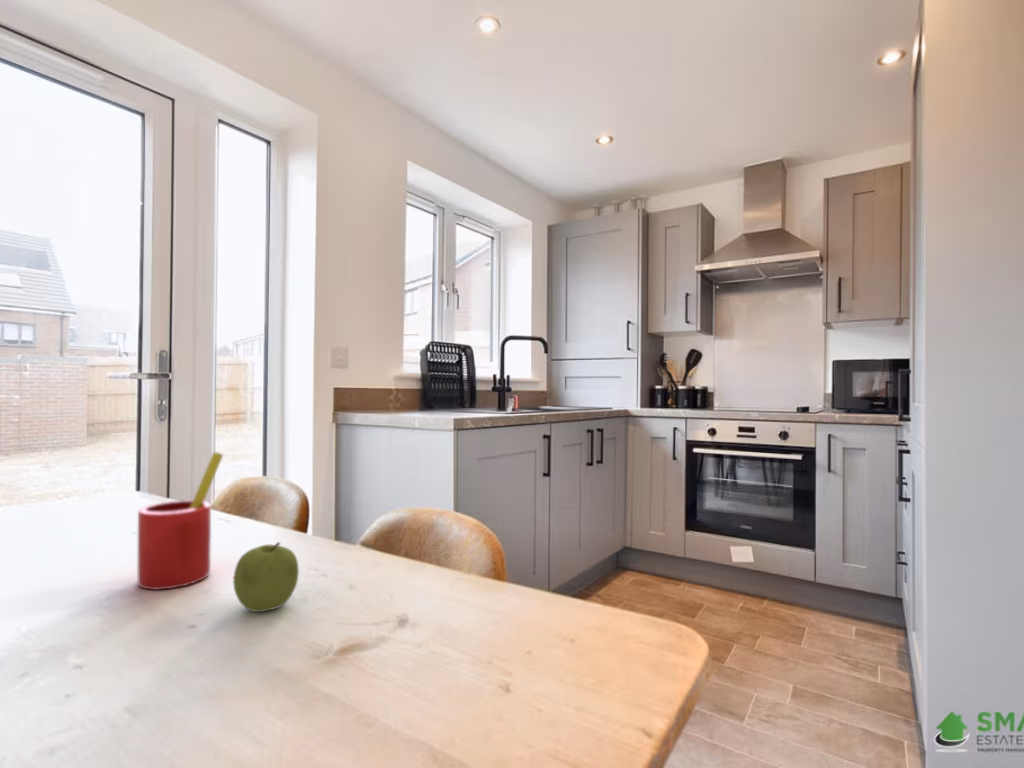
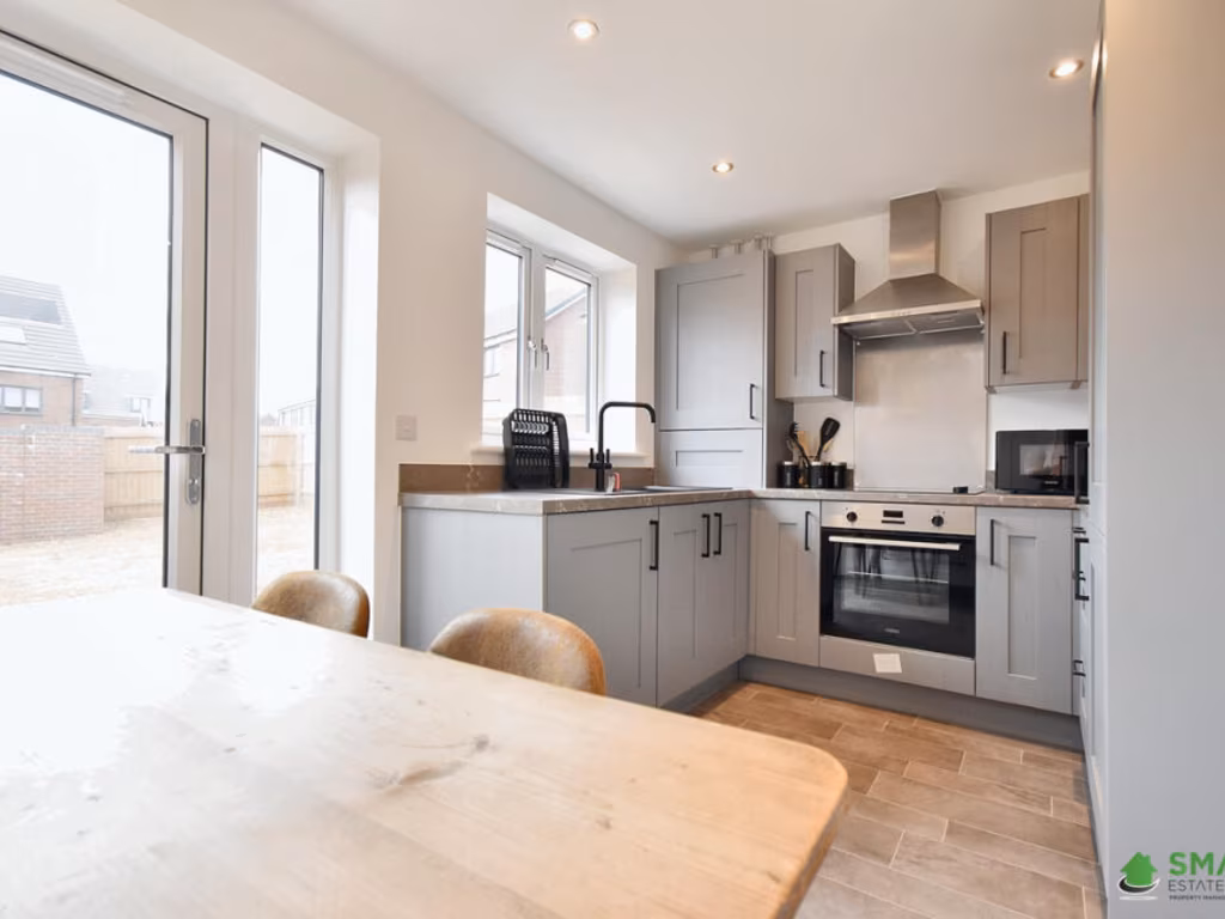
- fruit (266, 574)
- straw (183, 515)
